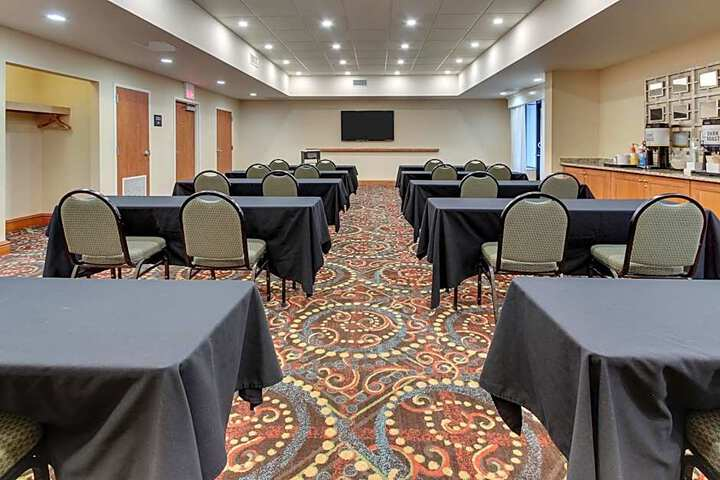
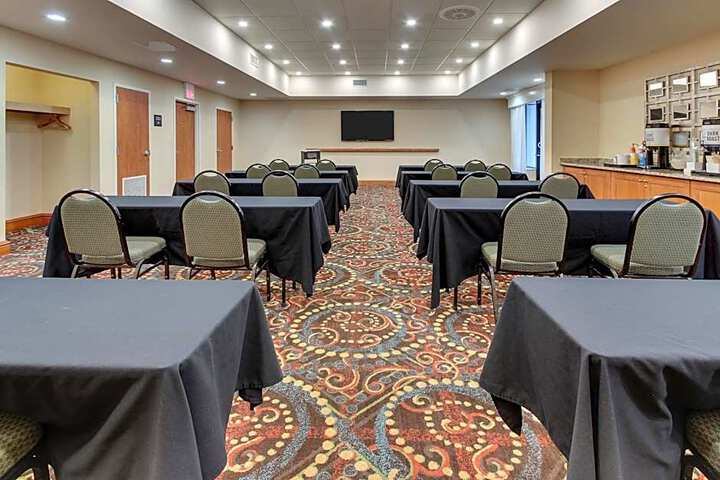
+ ceiling vent (459, 14)
